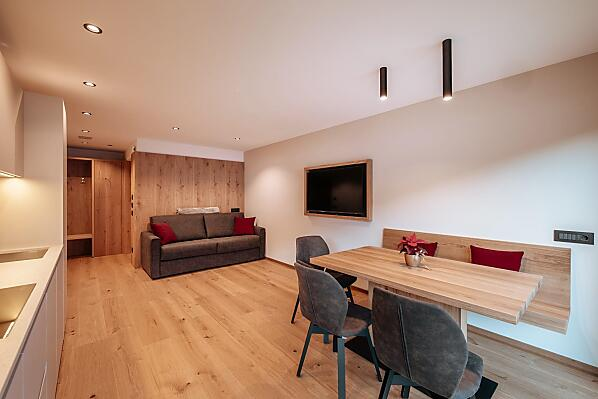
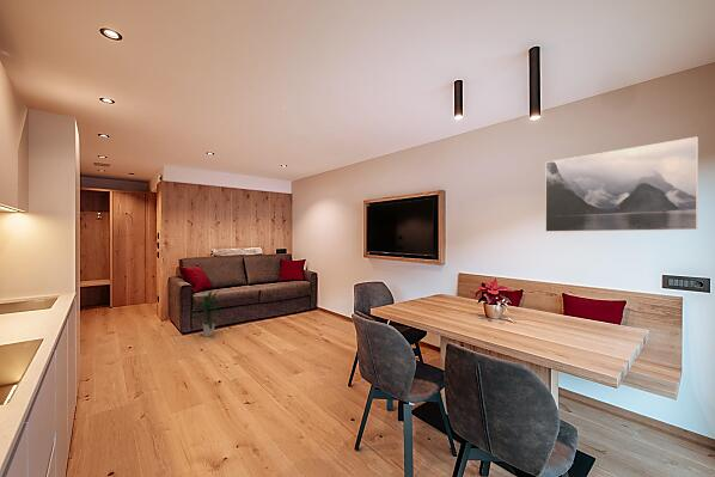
+ indoor plant (207, 312)
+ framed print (610, 191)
